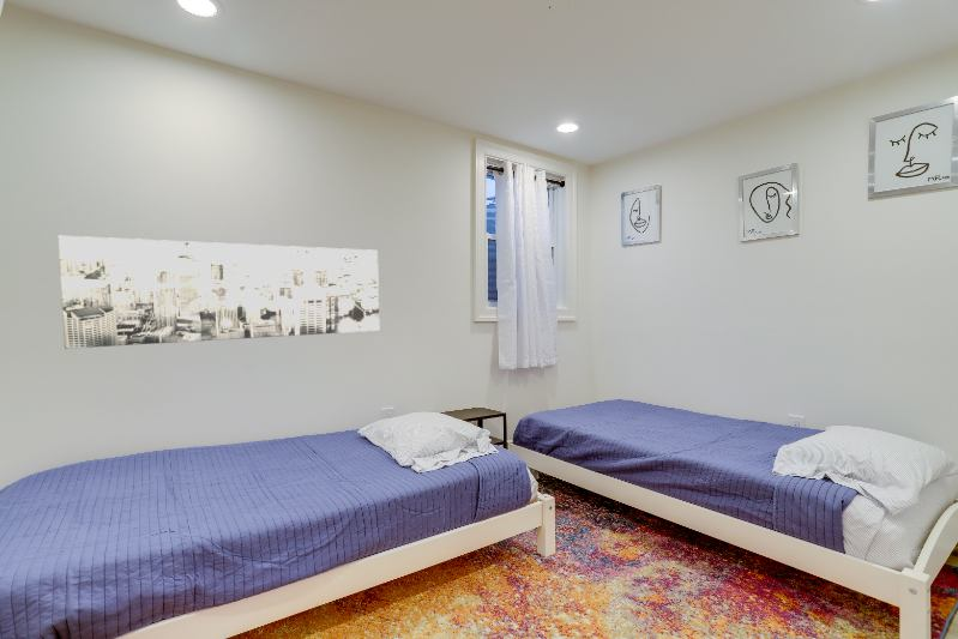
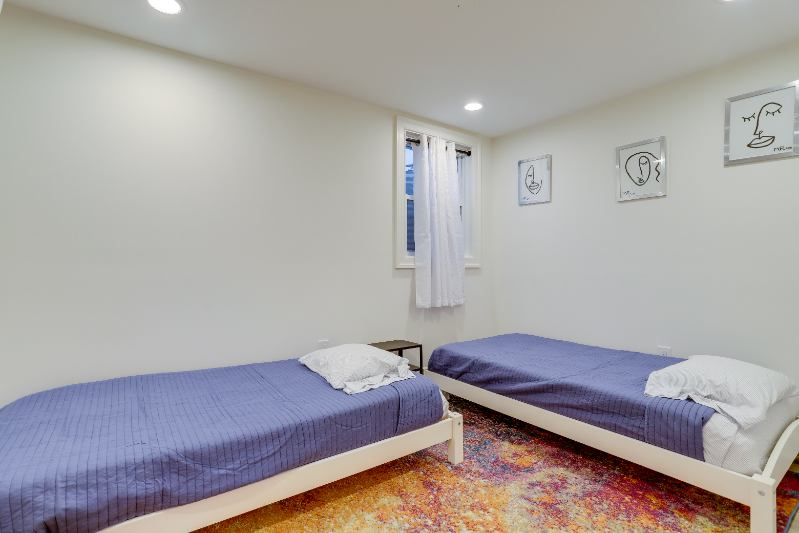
- wall art (246, 291)
